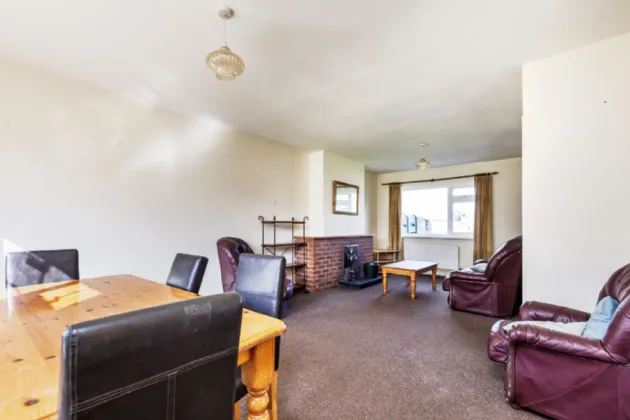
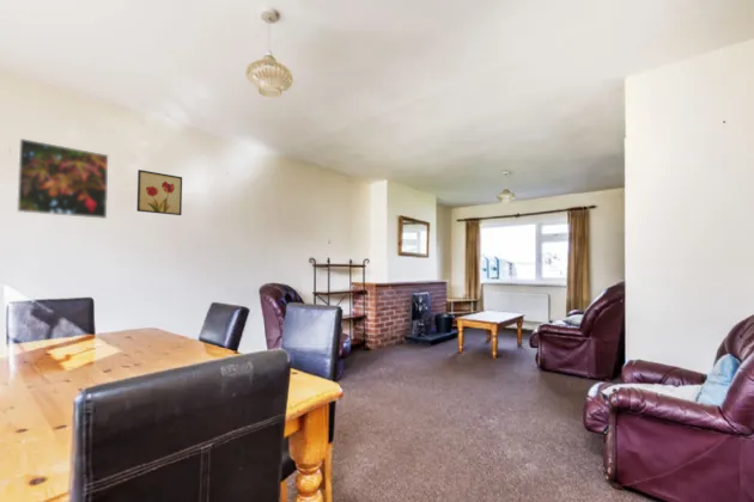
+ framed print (66, 180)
+ wall art (159, 192)
